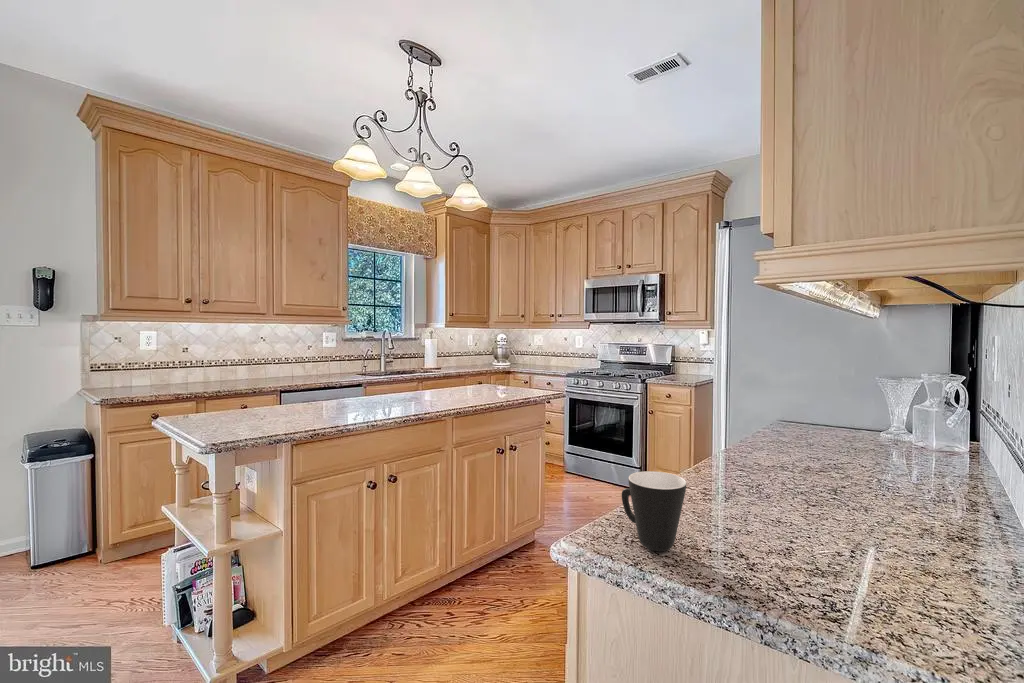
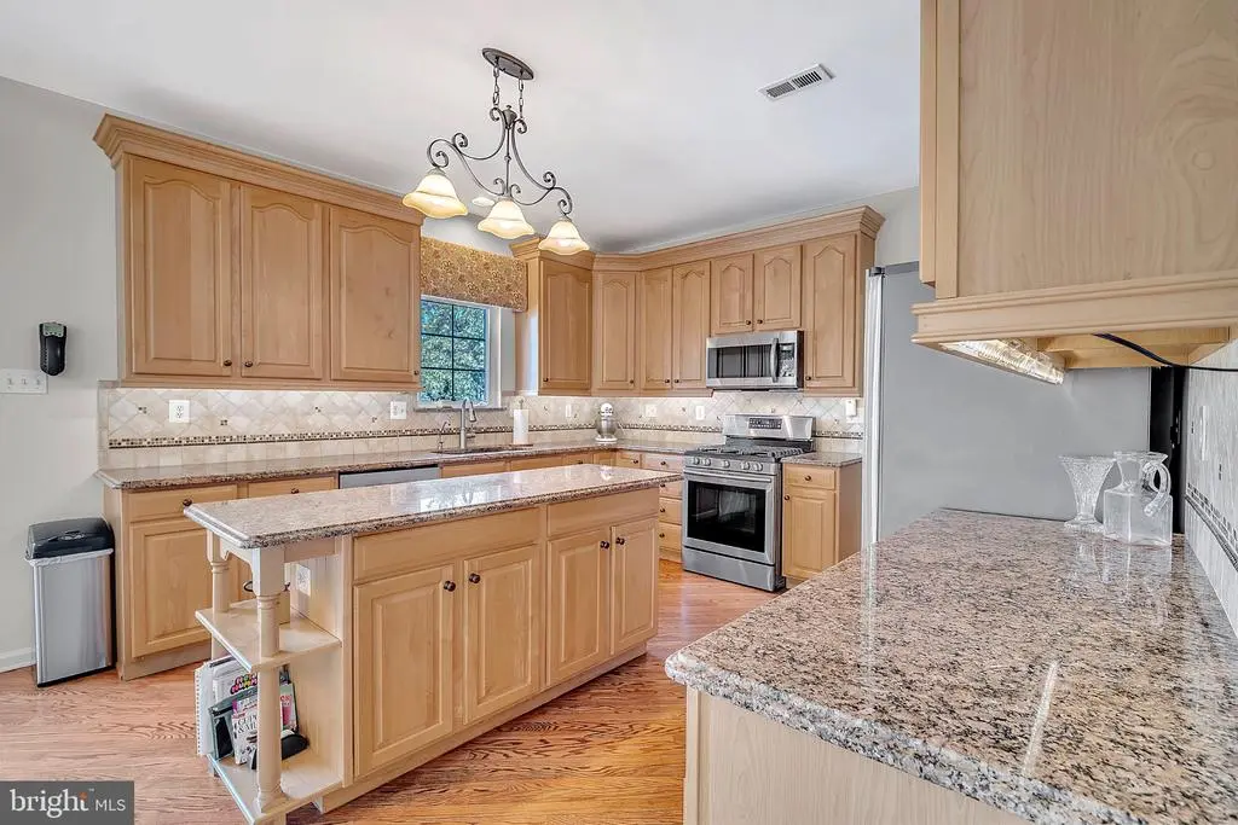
- mug (650, 511)
